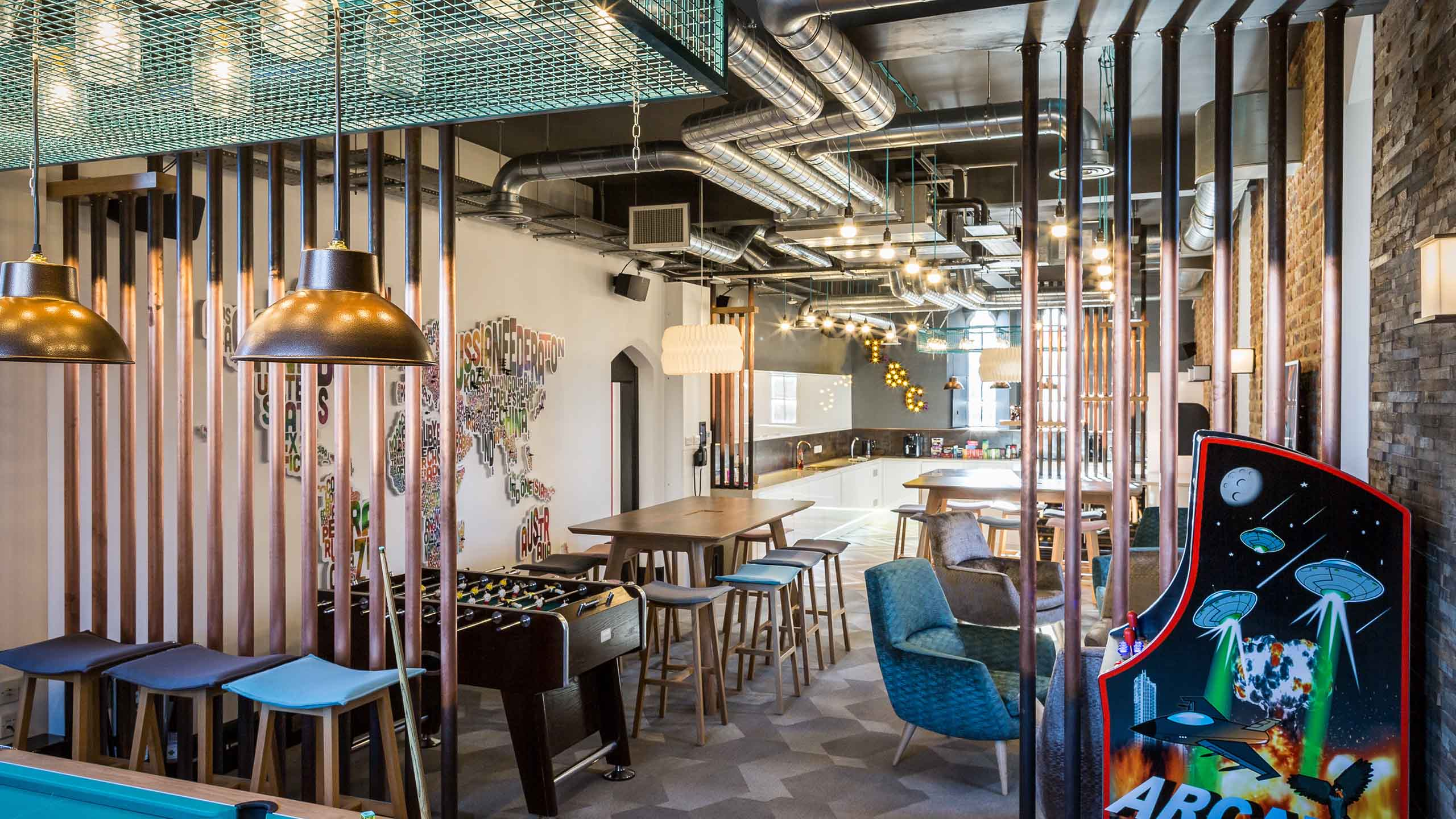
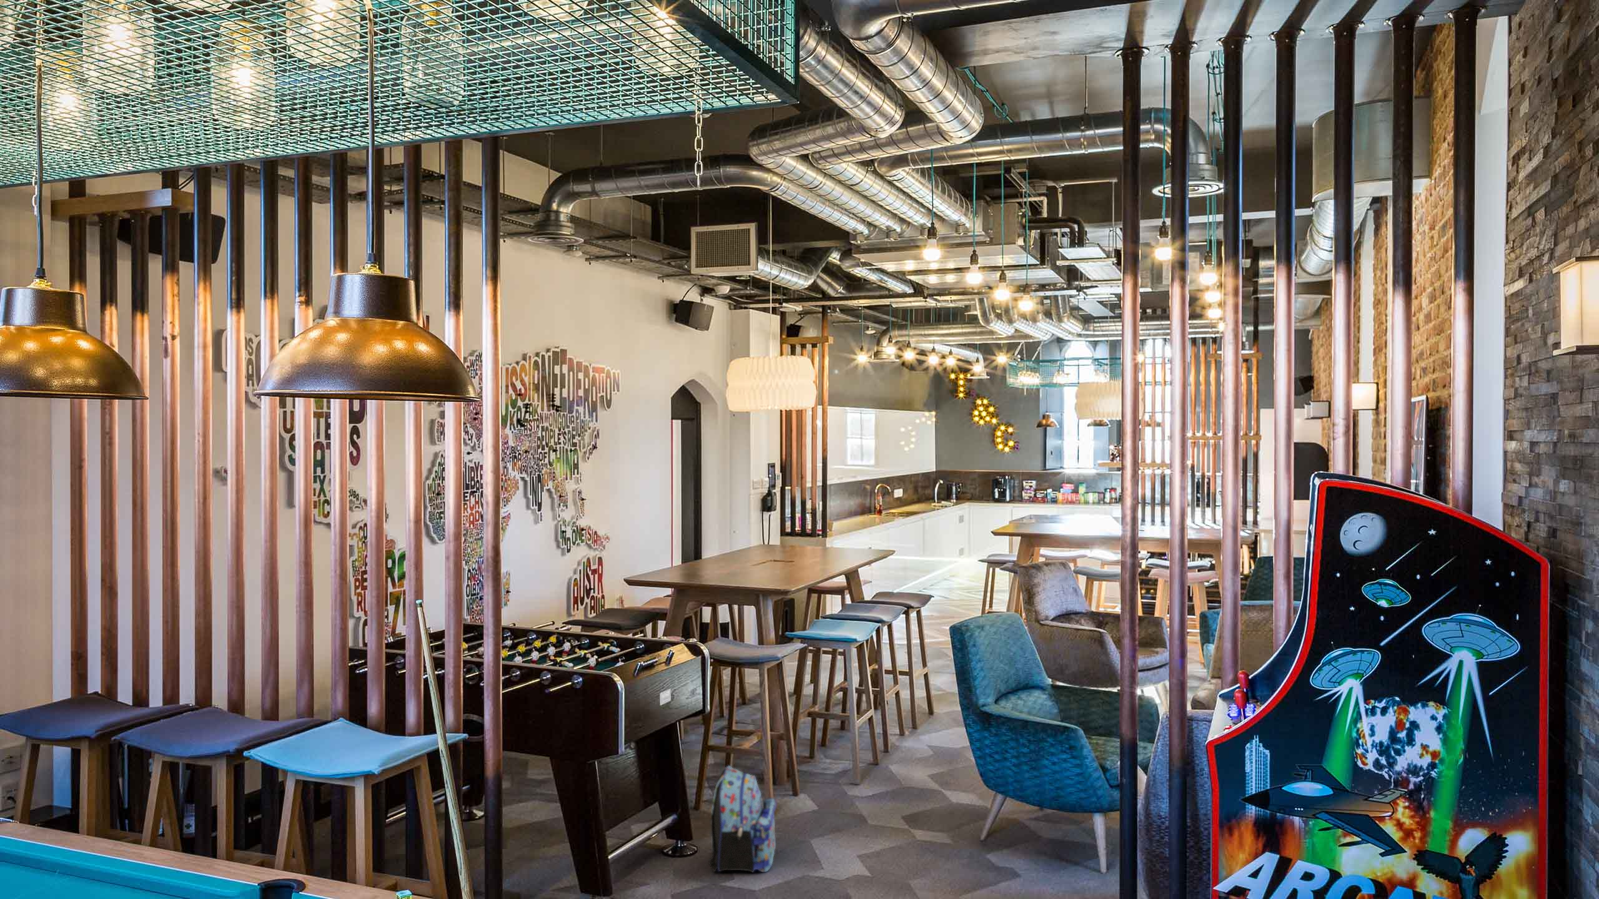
+ backpack (743, 814)
